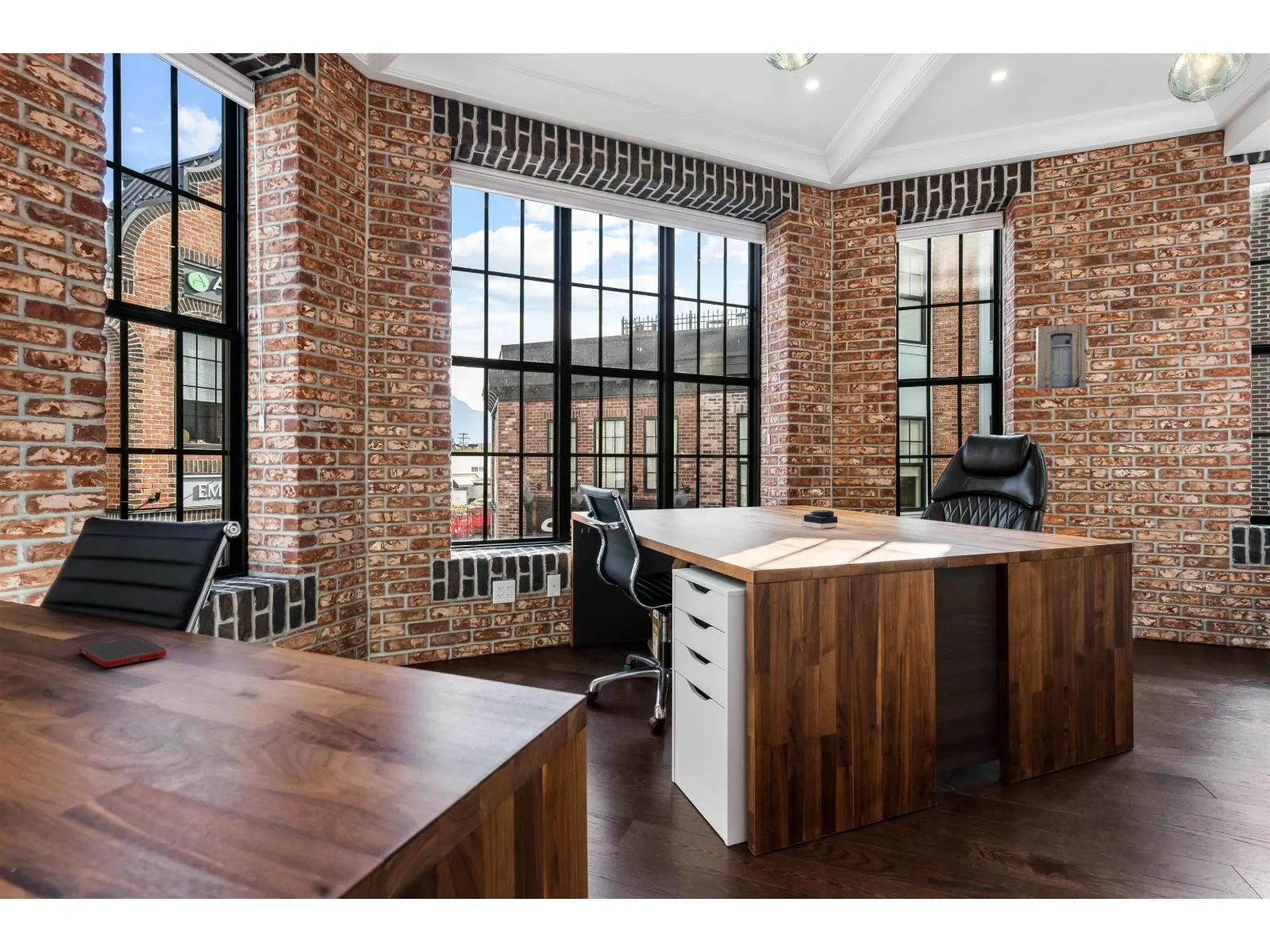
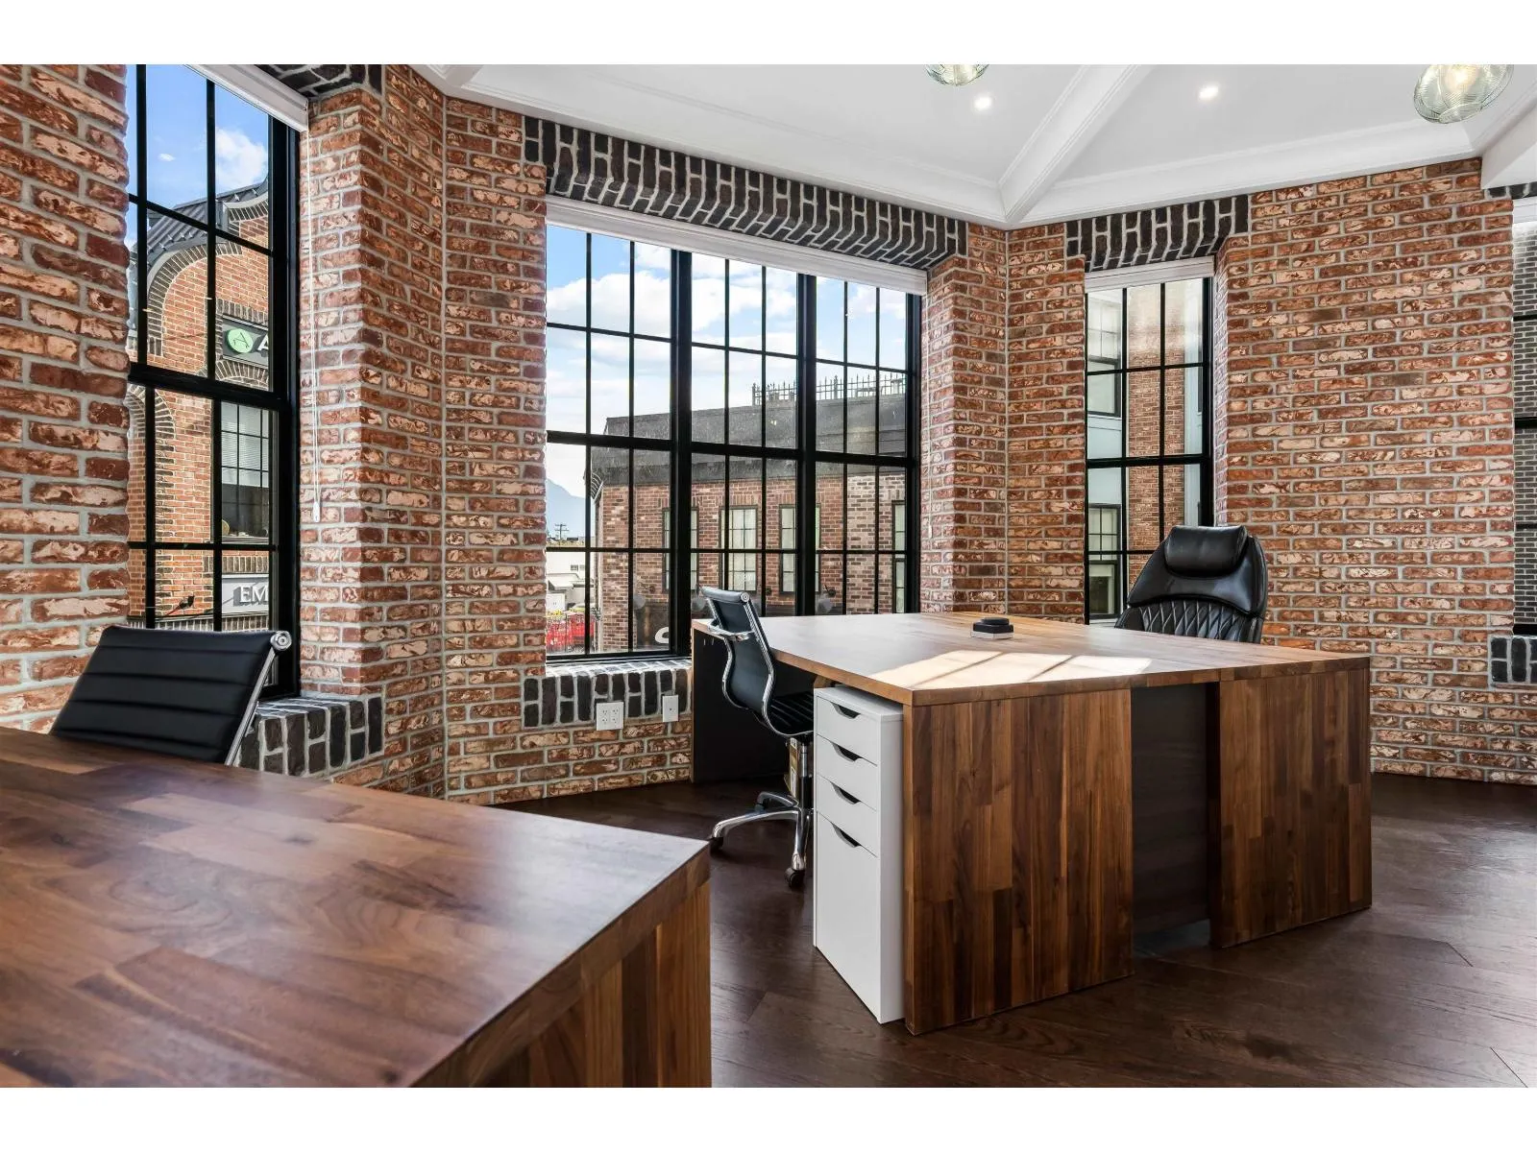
- cell phone (121, 651)
- wall art (1060, 357)
